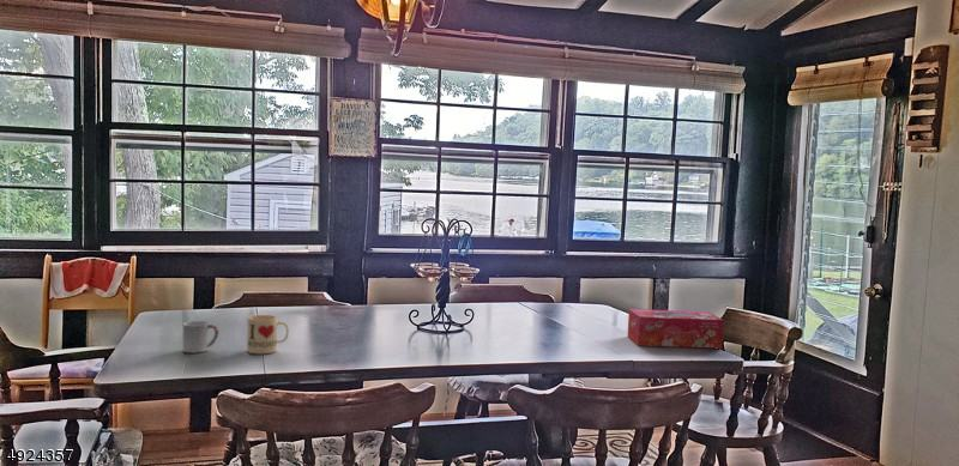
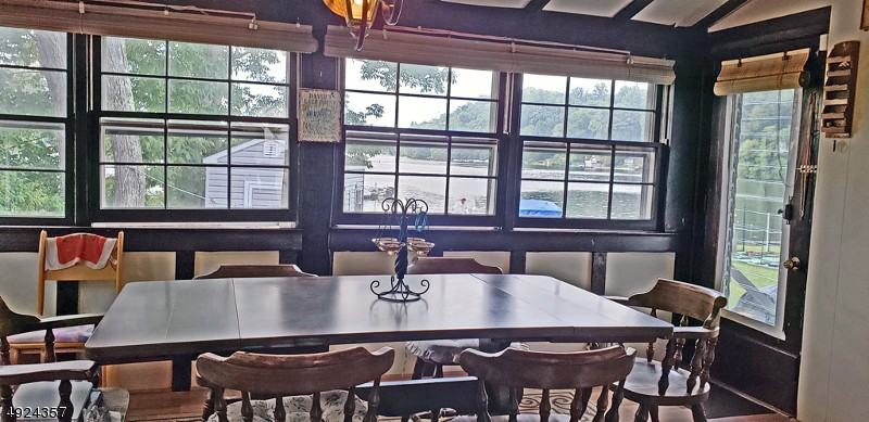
- mug (267, 333)
- cup (200, 335)
- tissue box (674, 327)
